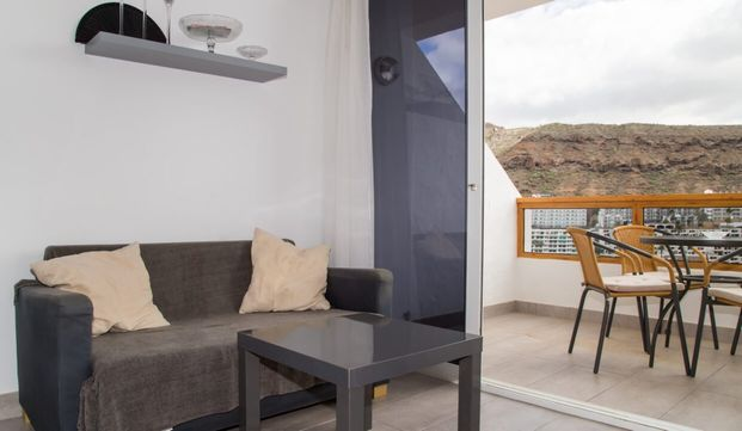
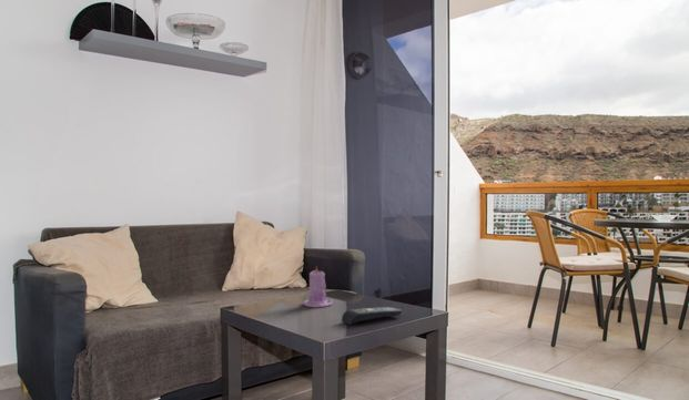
+ candle (316, 285)
+ remote control (372, 314)
